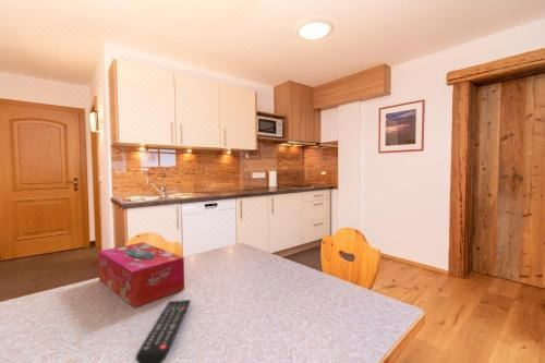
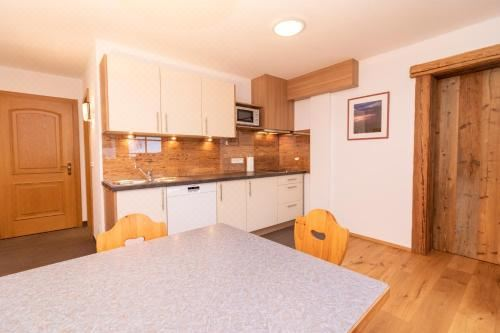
- remote control (168, 325)
- tissue box (140, 269)
